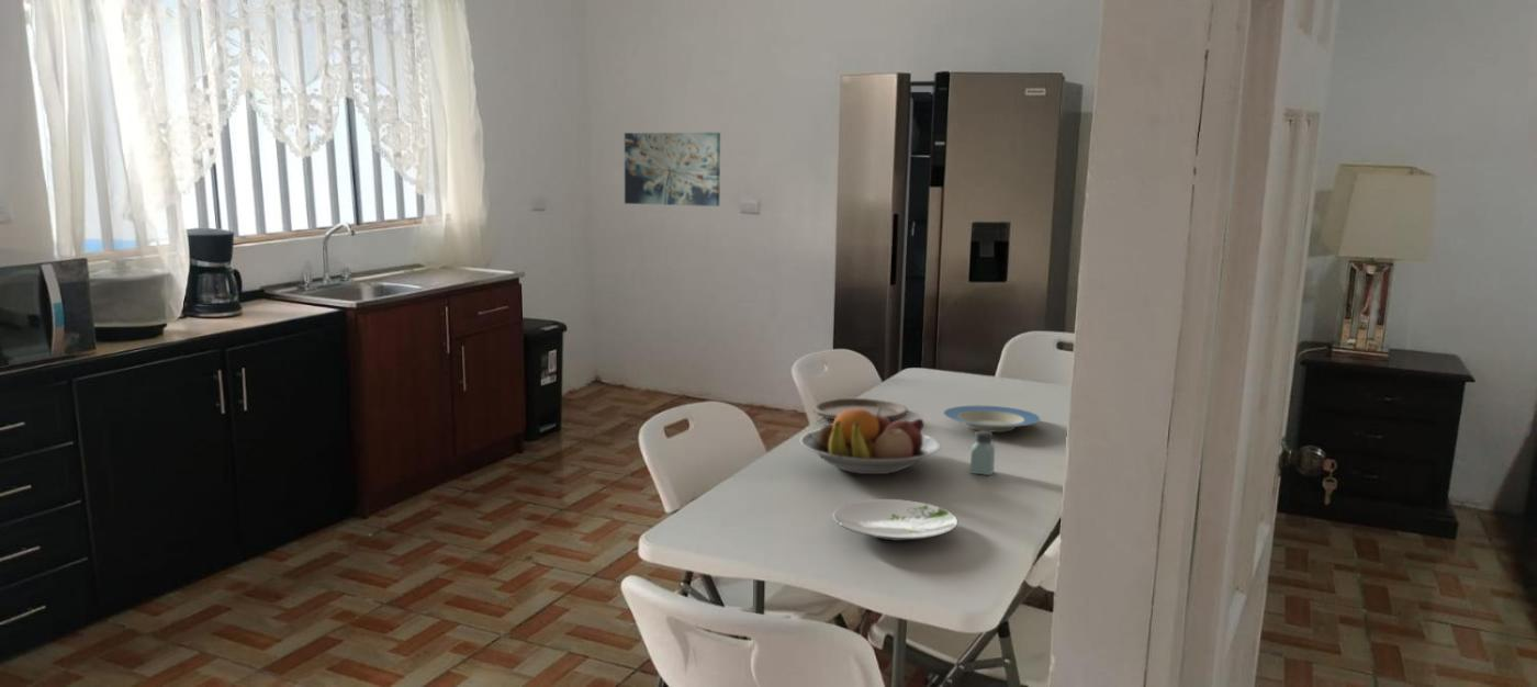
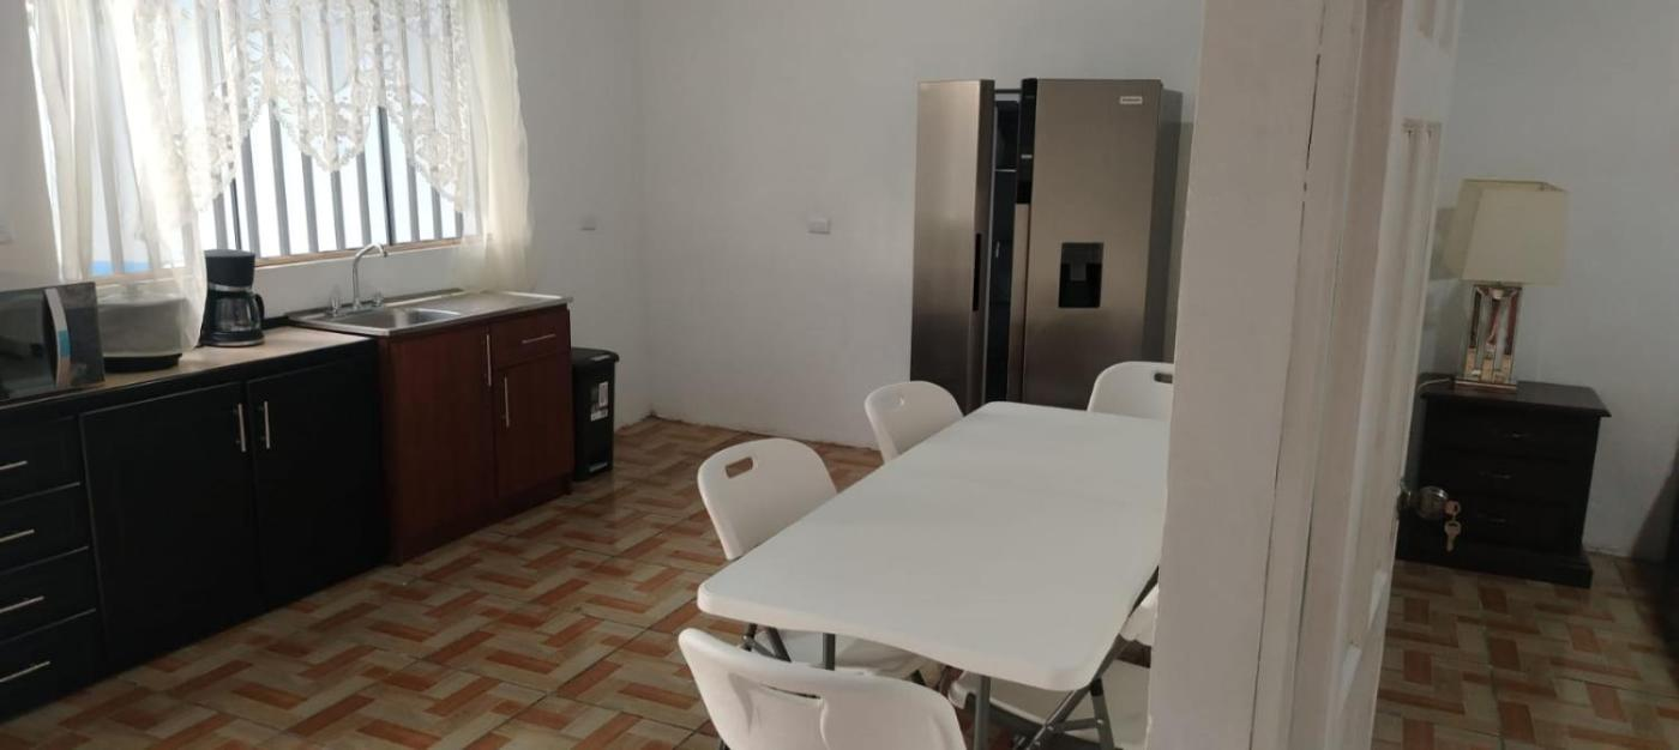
- plate (894, 525)
- plate (860, 408)
- plate (990, 420)
- wall art (671, 169)
- fruit bowl (870, 436)
- saltshaker (983, 452)
